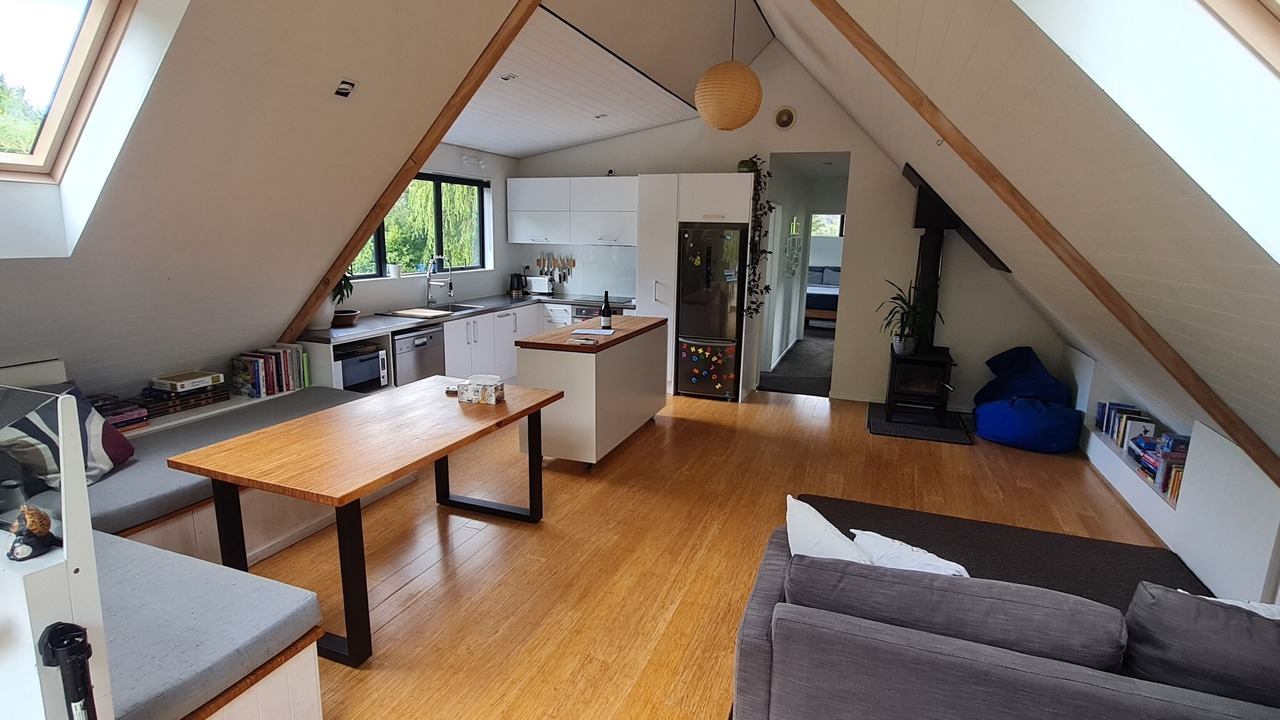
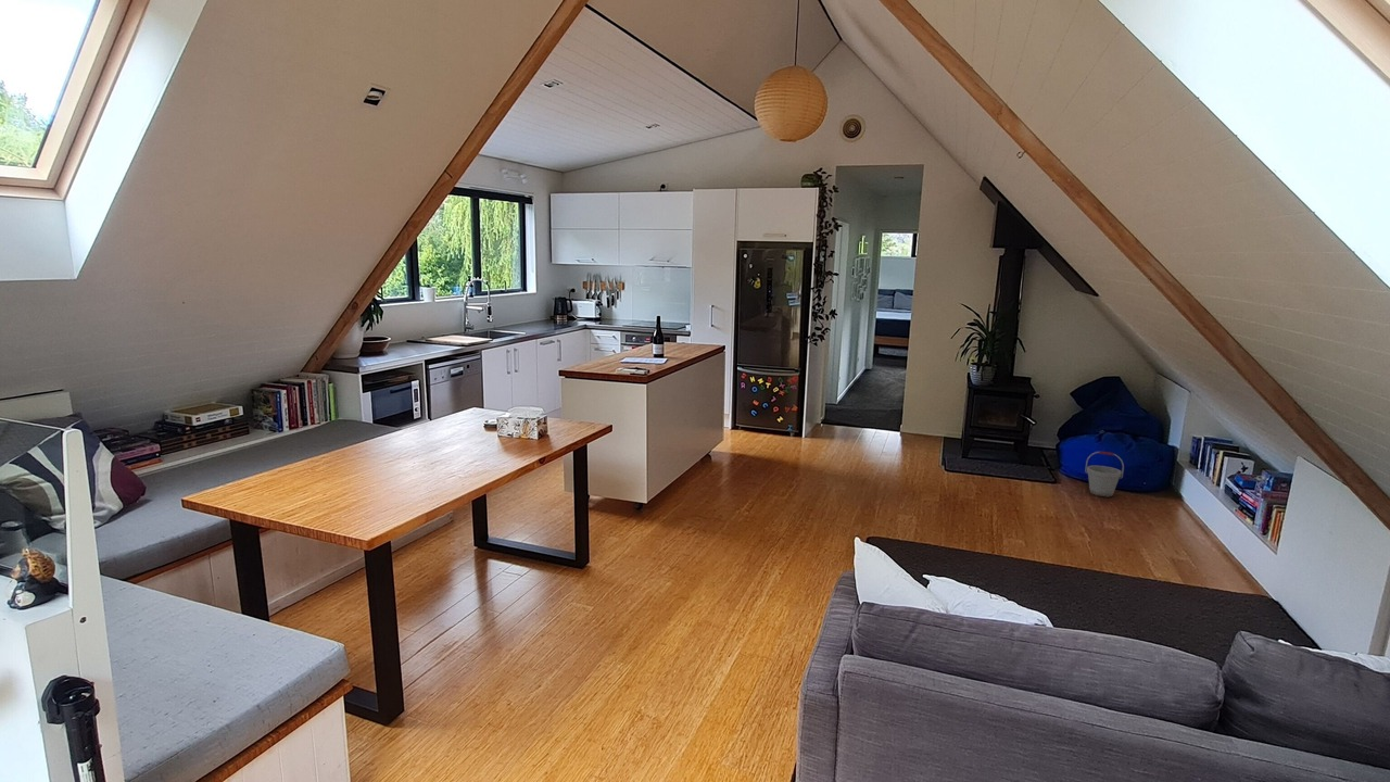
+ bucket (1103, 472)
